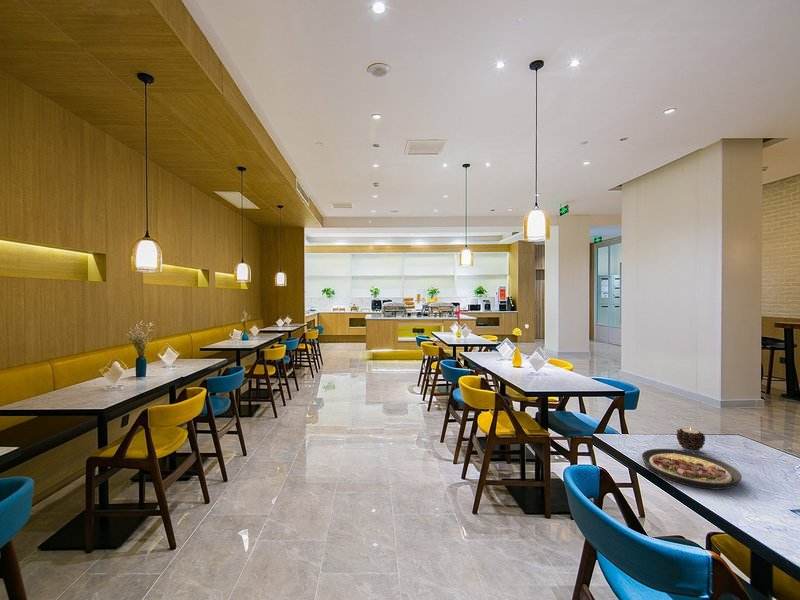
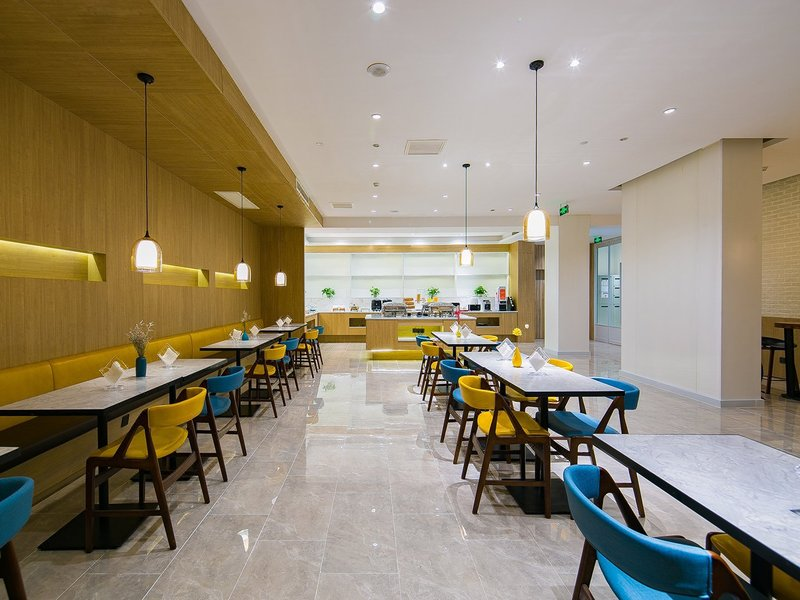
- plate (688, 466)
- candle (690, 438)
